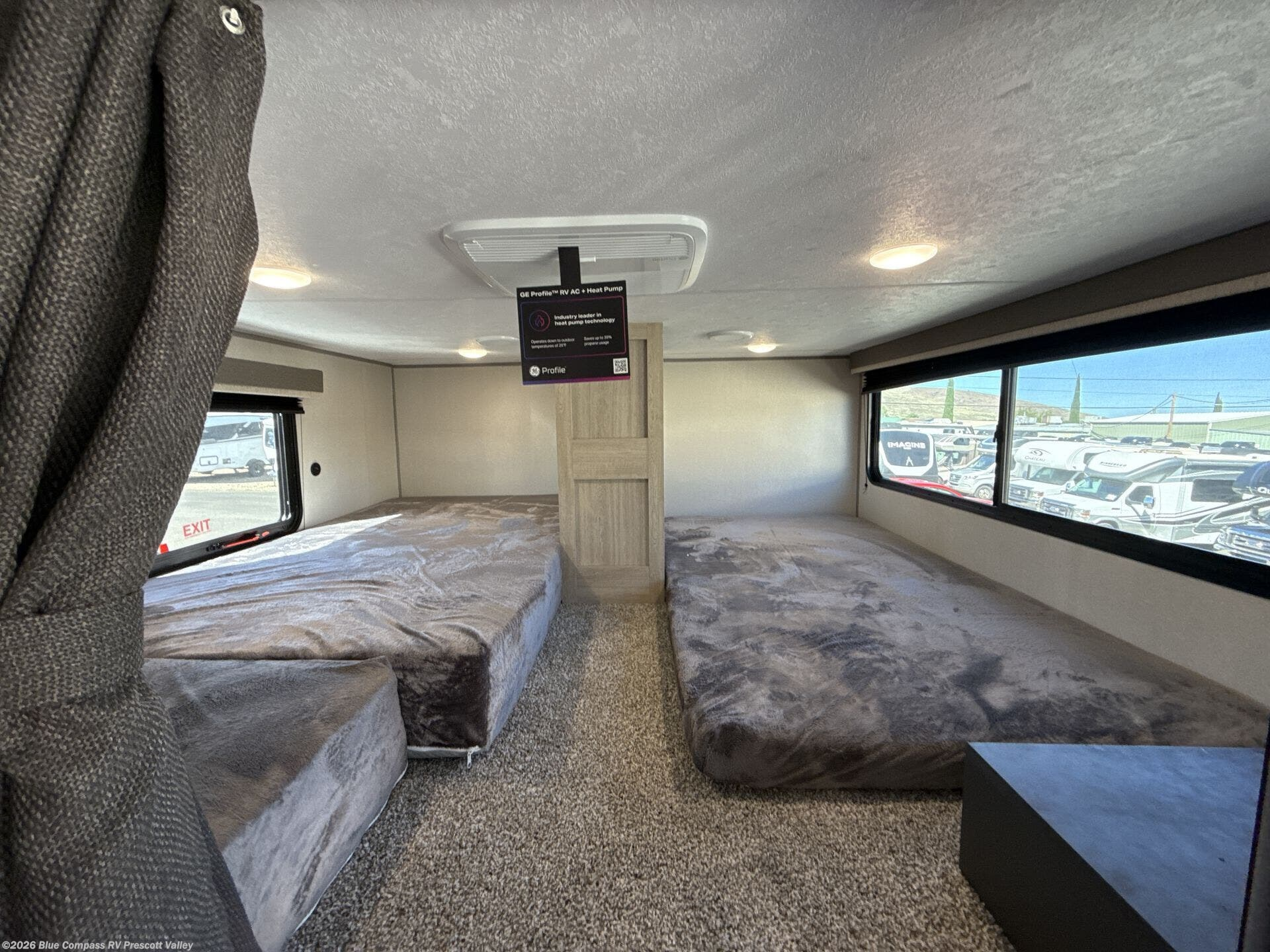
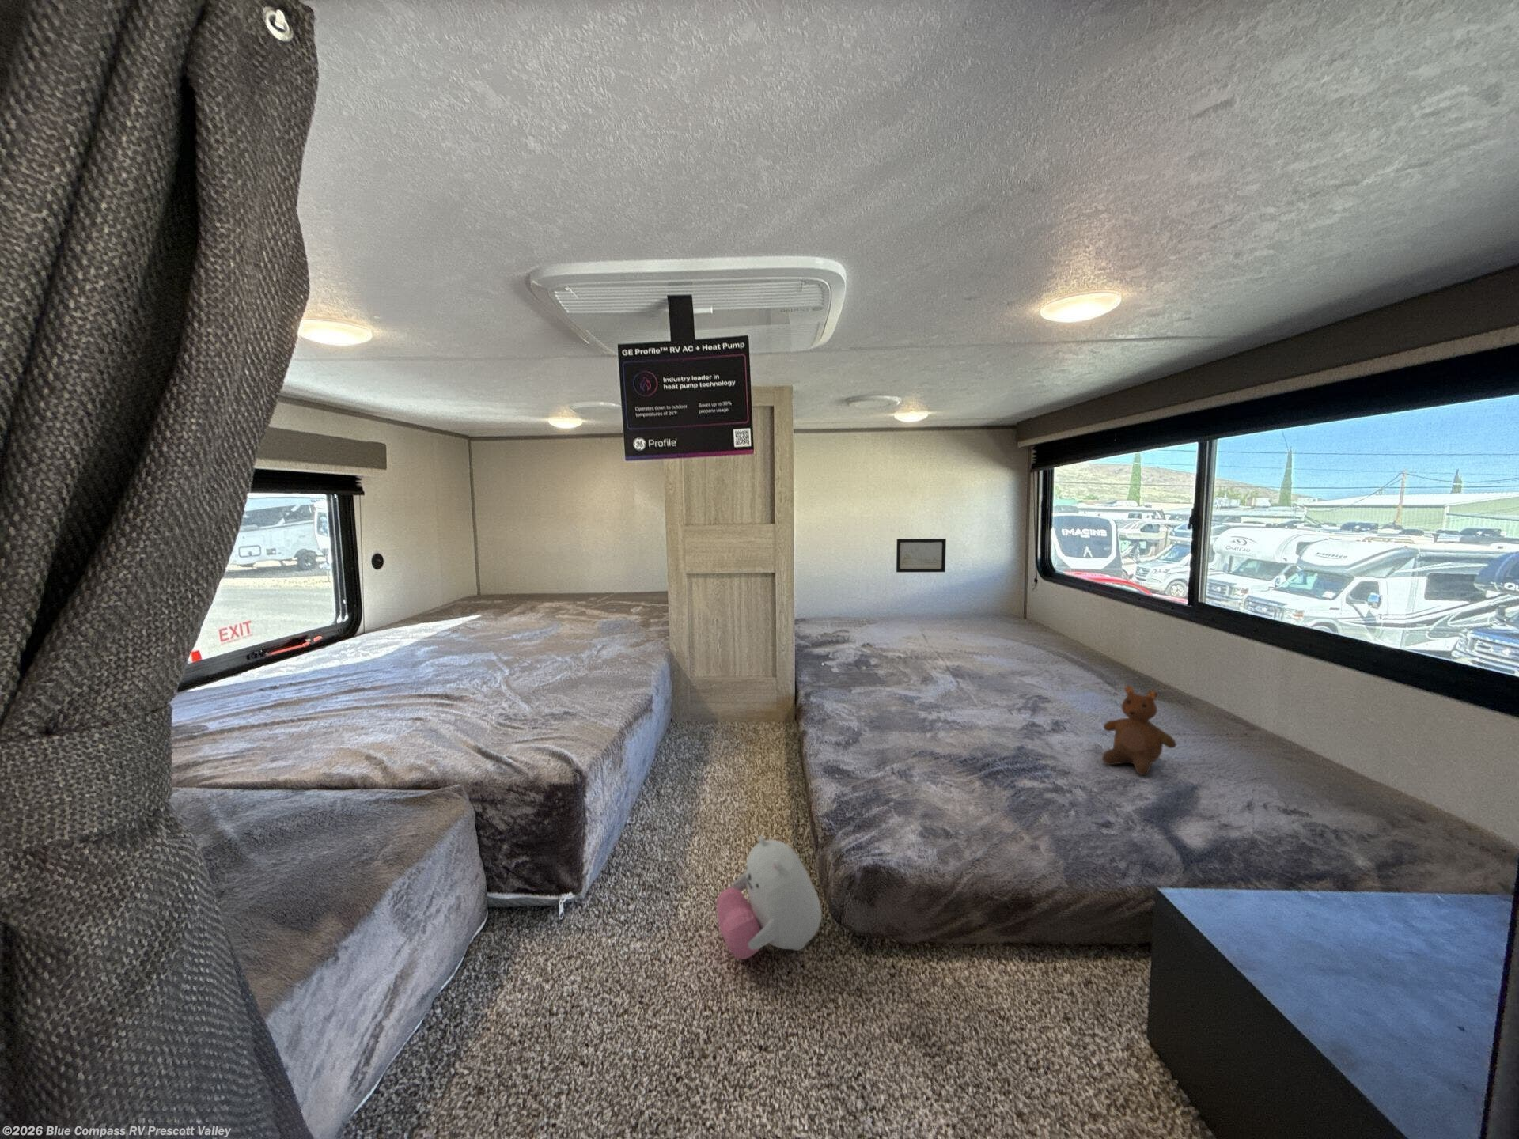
+ plush toy (769, 896)
+ wall art (921, 555)
+ teddy bear (1134, 727)
